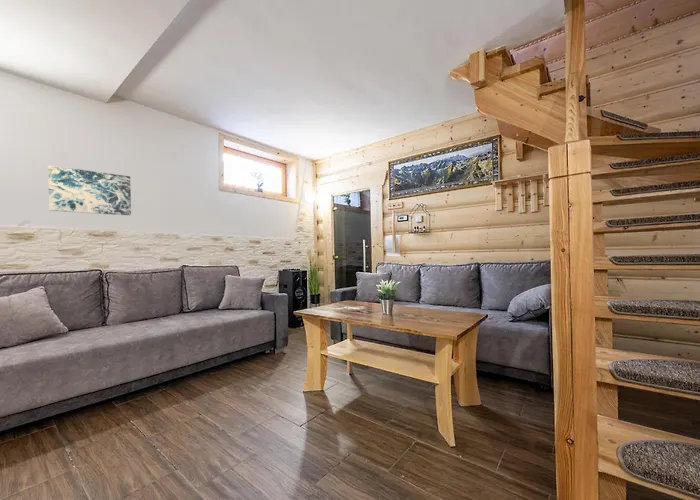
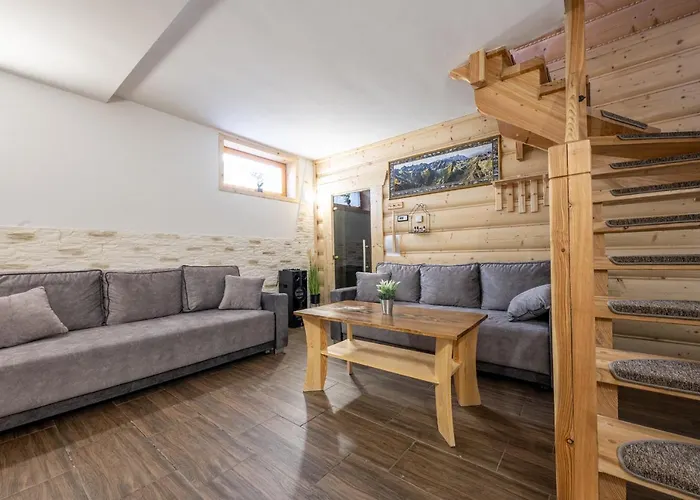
- wall art (92, 192)
